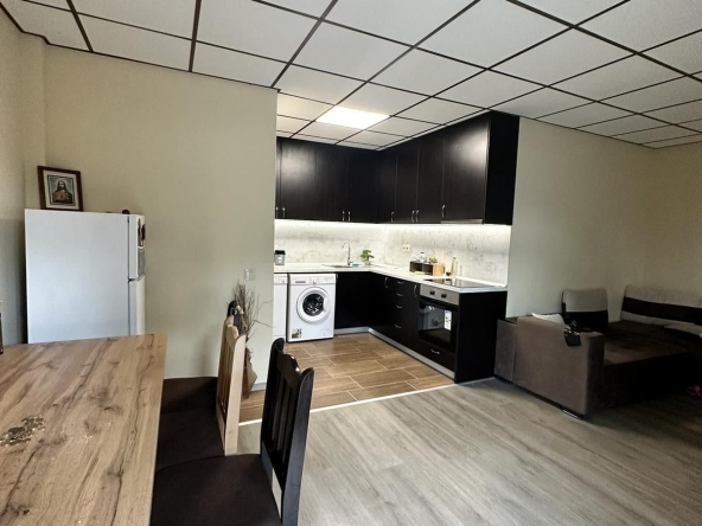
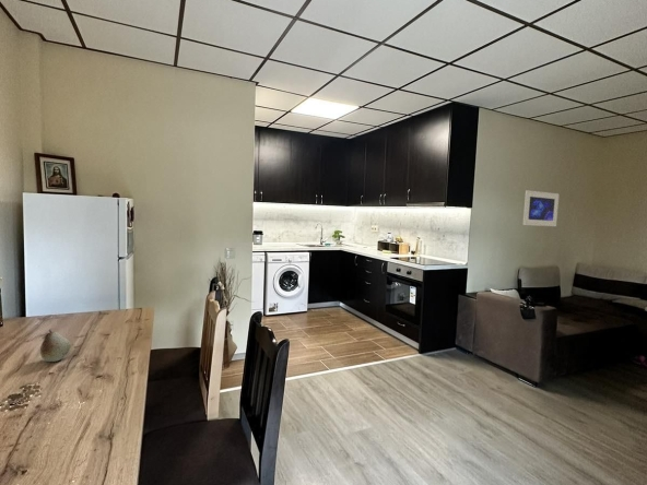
+ fruit (56, 344)
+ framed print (541, 209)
